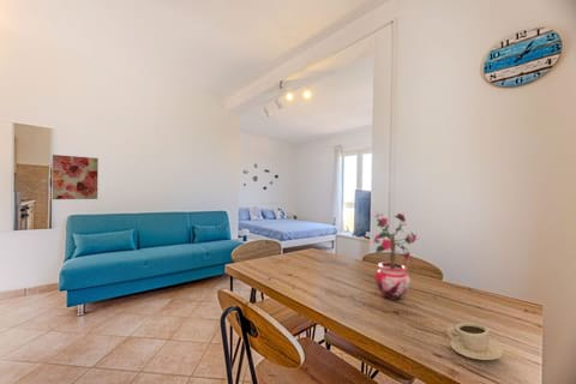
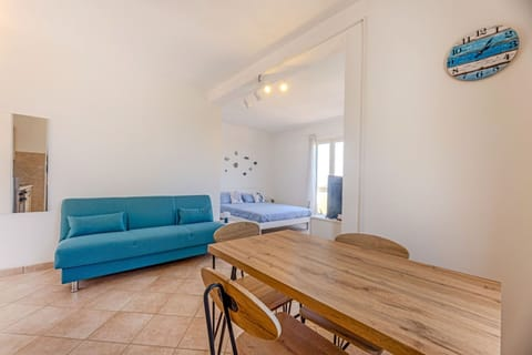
- cup (473, 338)
- wall art (76, 178)
- potted plant (392, 253)
